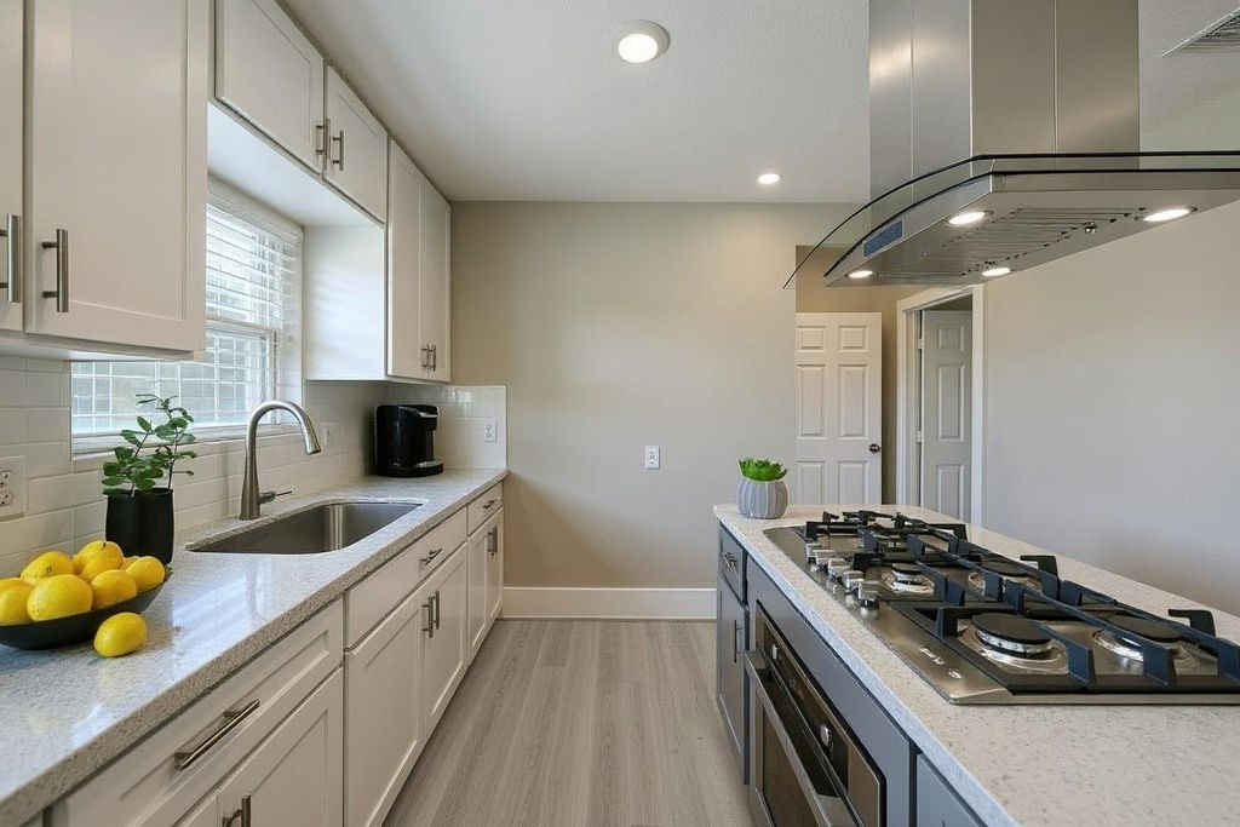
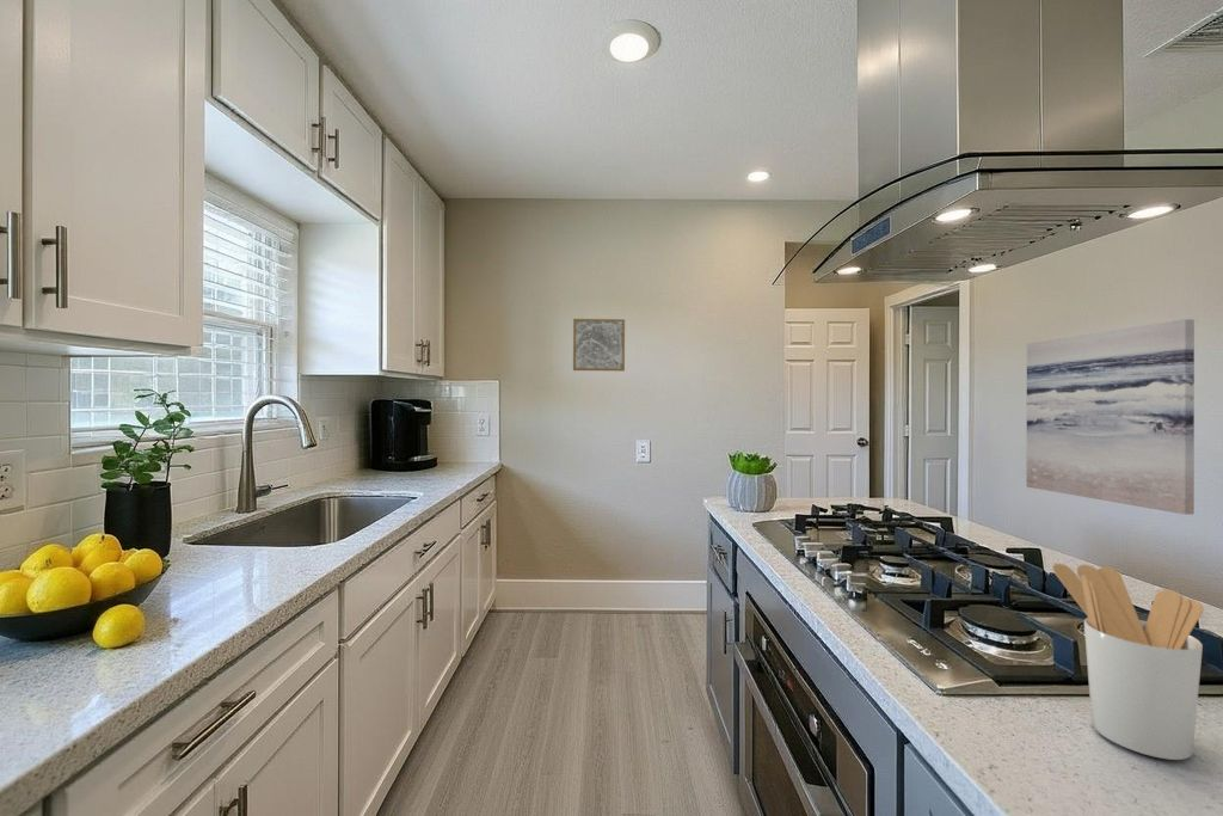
+ utensil holder (1120, 648)
+ wall art (598, 344)
+ wall art (1100, 416)
